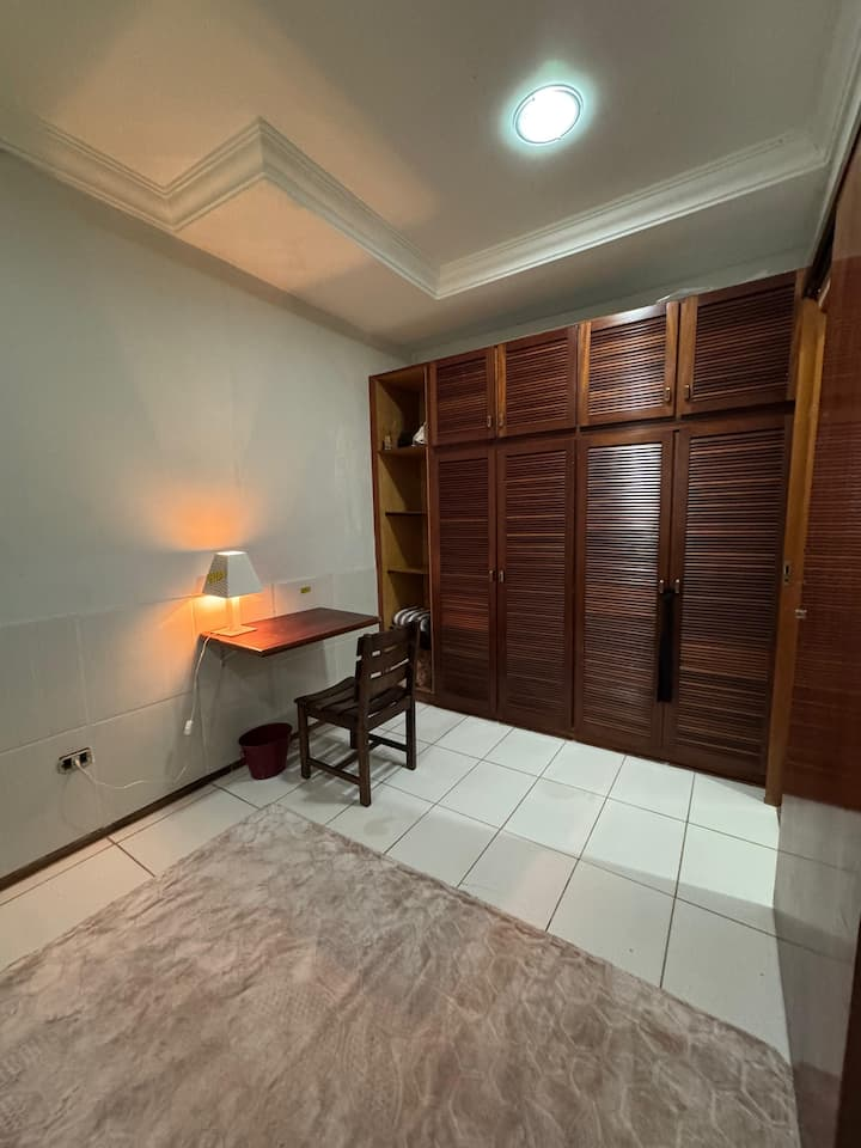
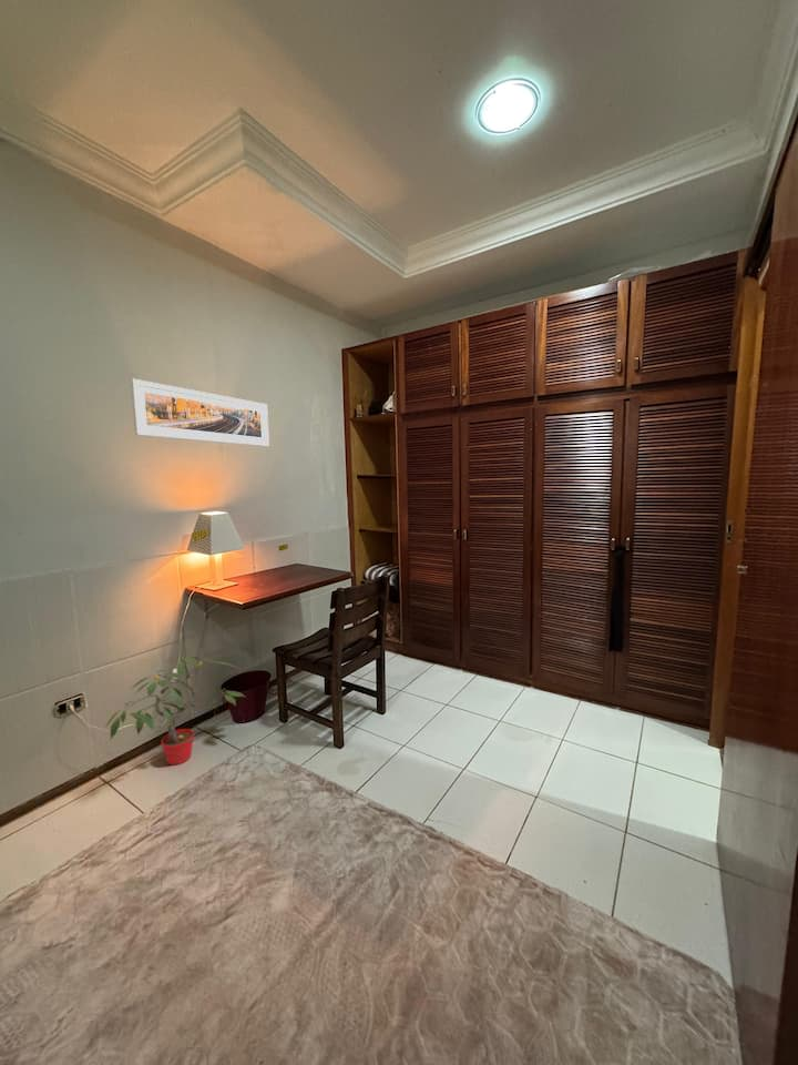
+ potted plant (182, 710)
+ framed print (209, 417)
